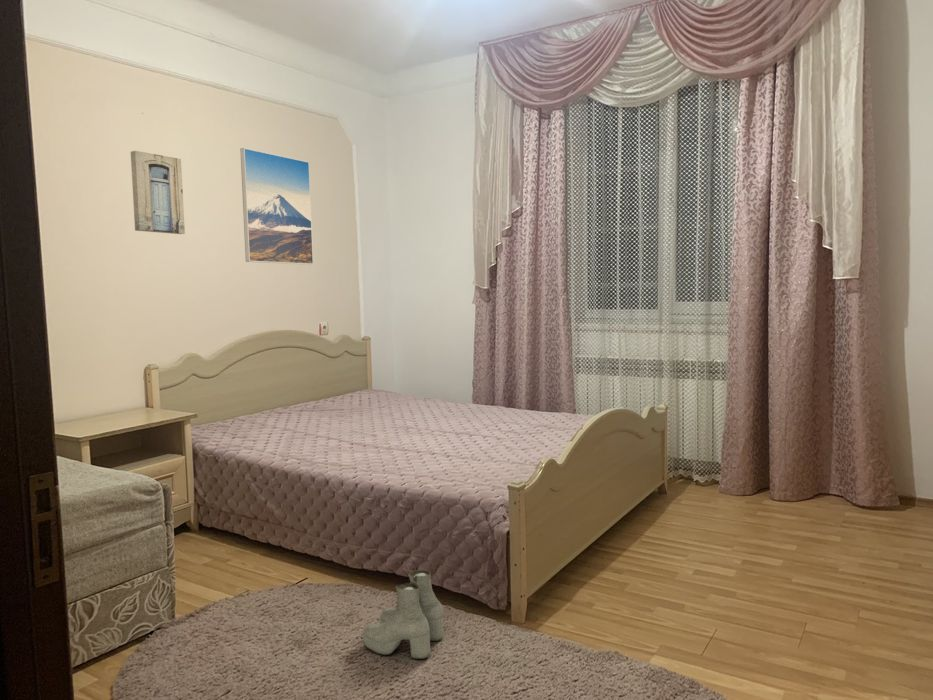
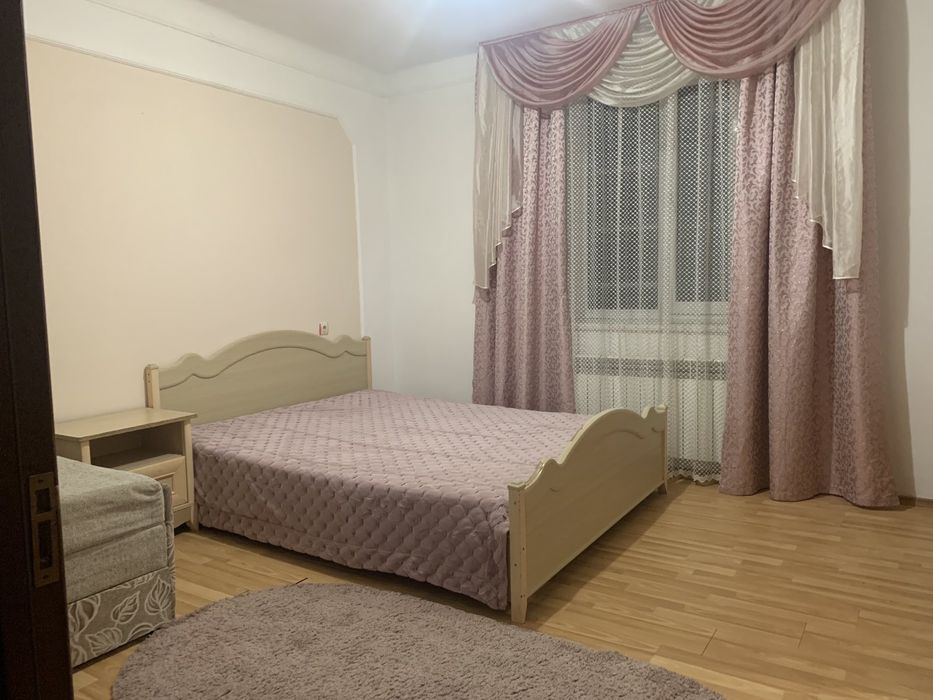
- boots (403, 609)
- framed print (278, 209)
- wall art (158, 193)
